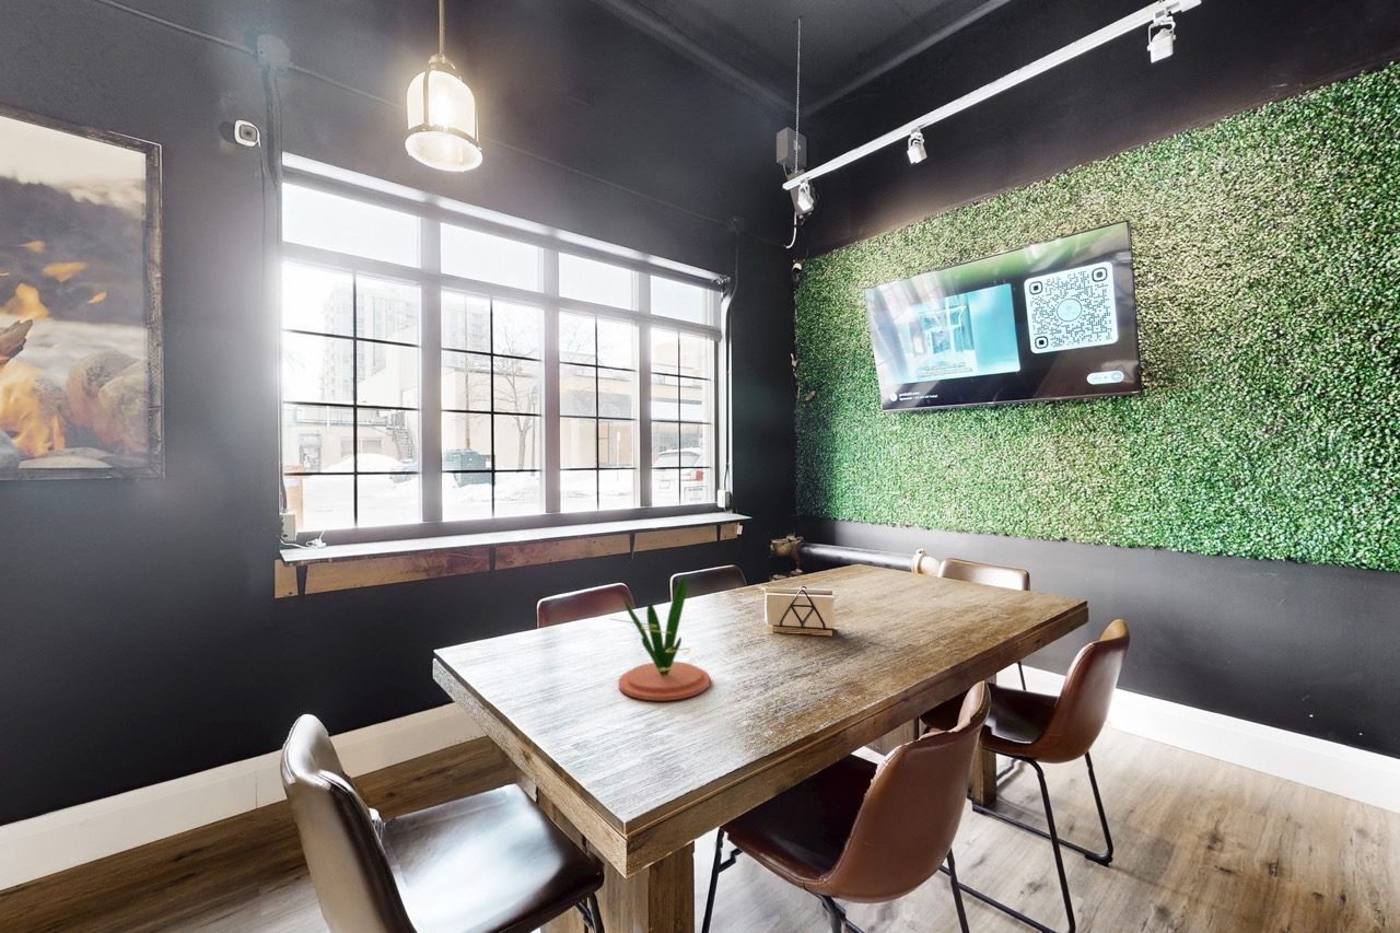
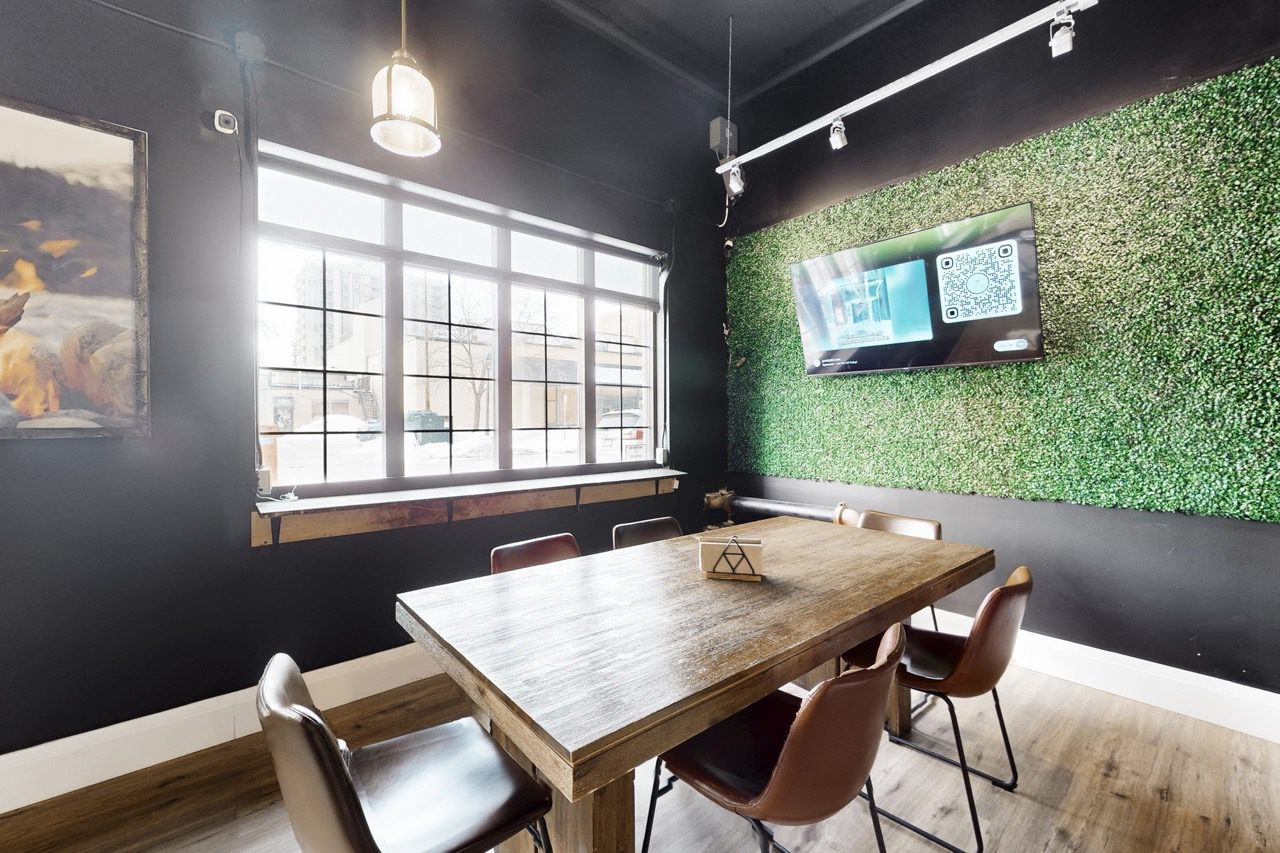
- plant (661, 631)
